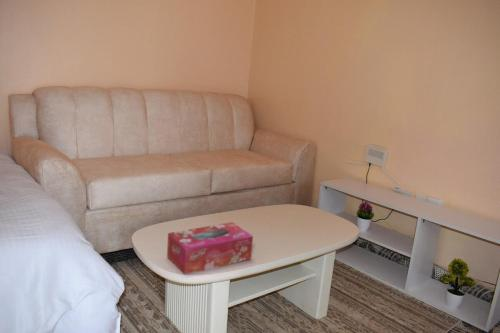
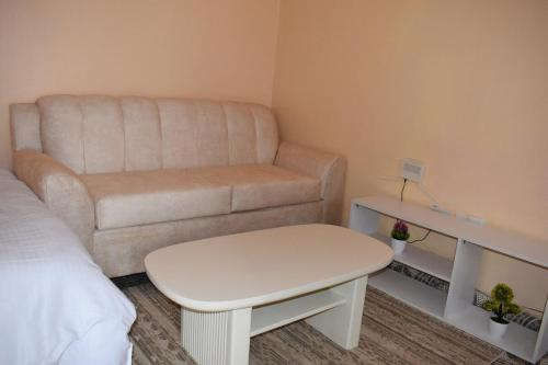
- tissue box (210, 246)
